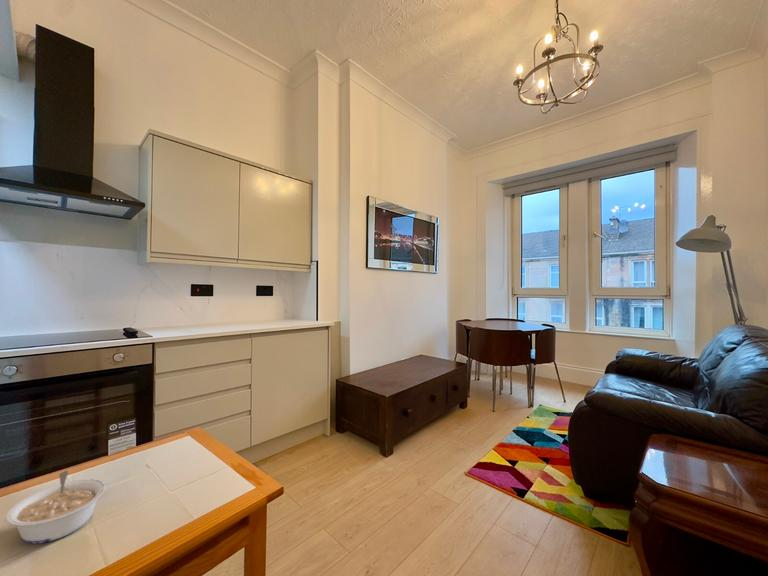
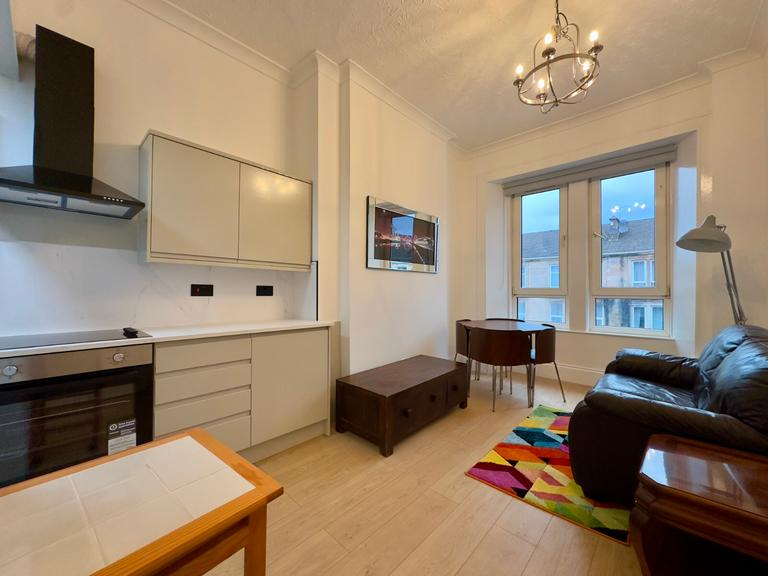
- legume (56, 509)
